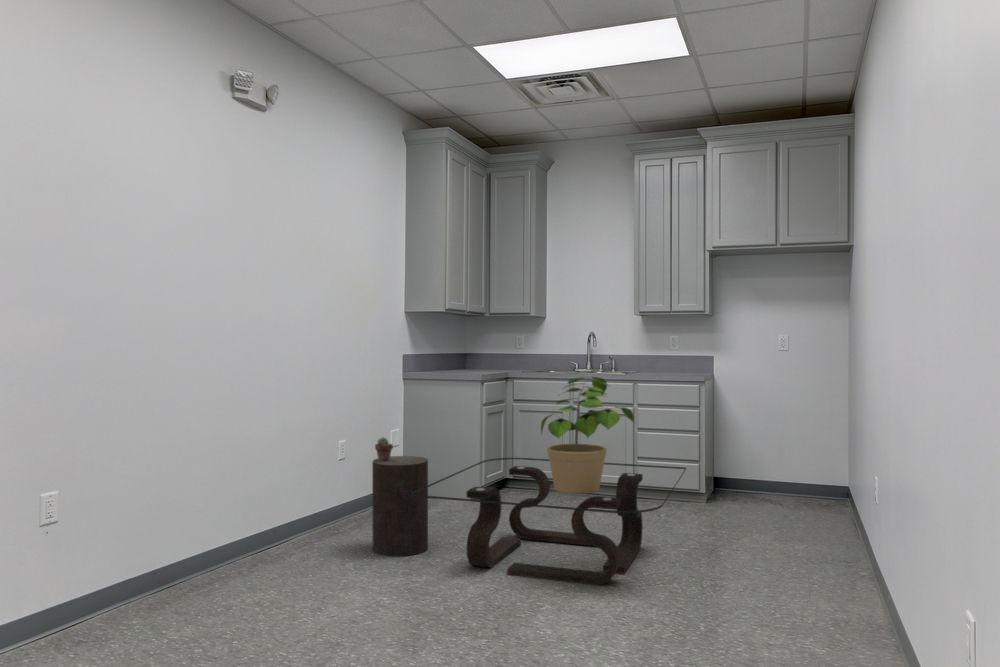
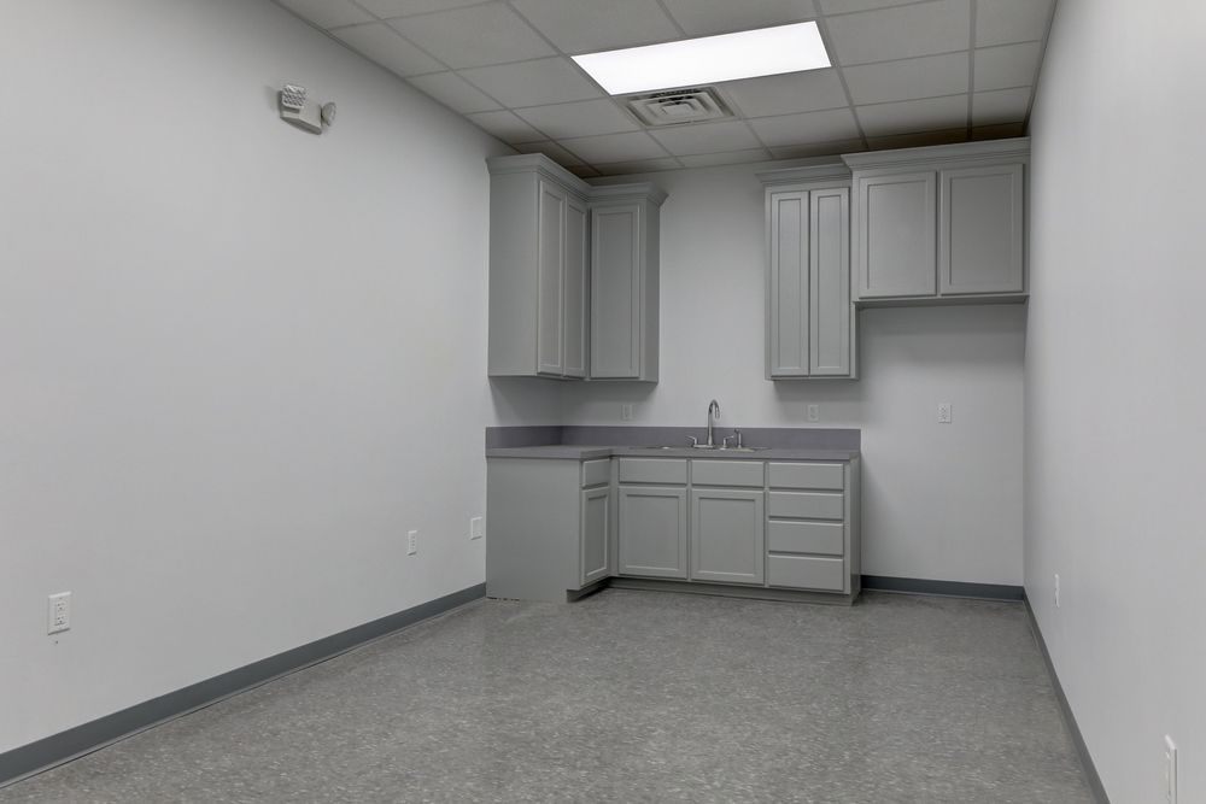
- stool (400, 504)
- potted succulent (383, 448)
- coffee table (559, 508)
- potted plant (590, 431)
